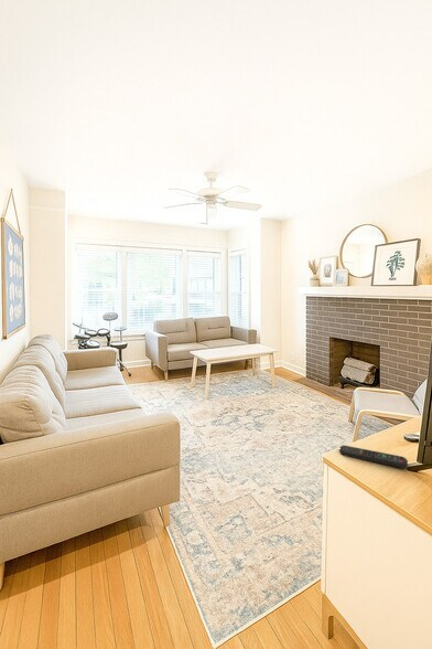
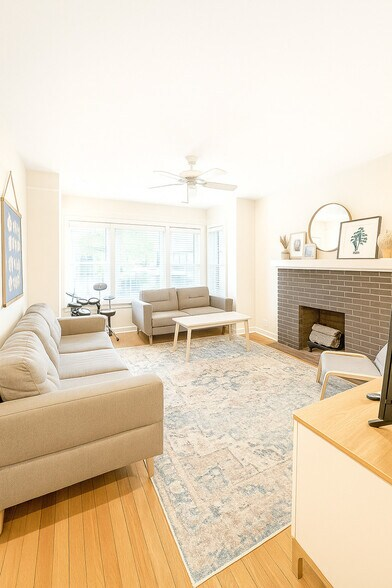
- remote control (371, 455)
